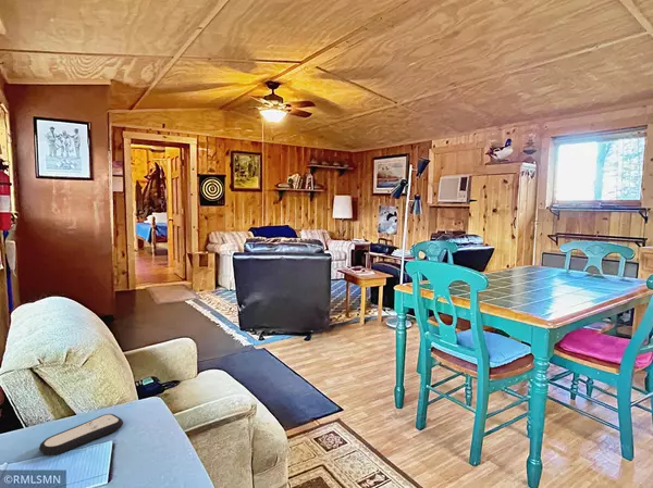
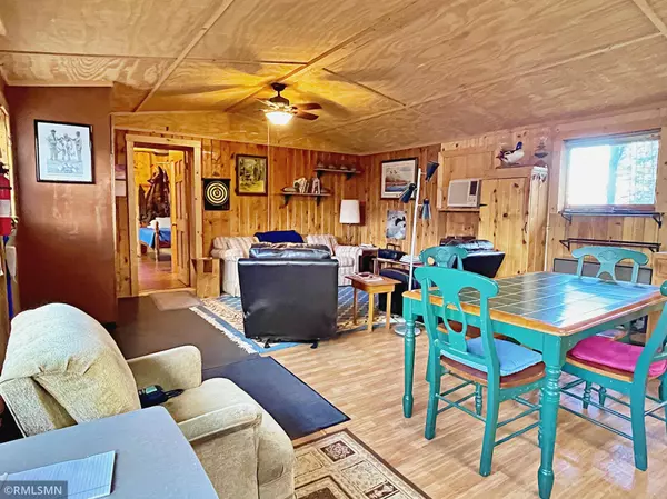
- remote control (83, 433)
